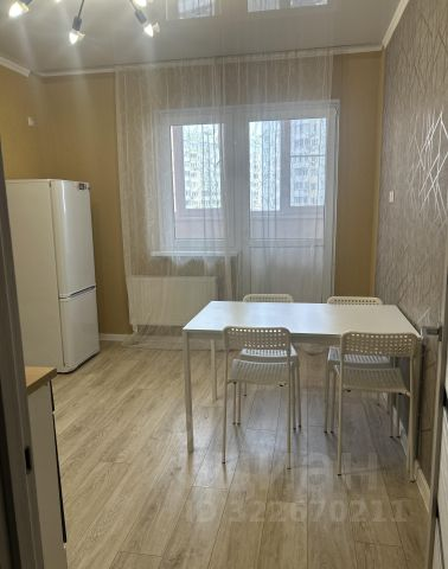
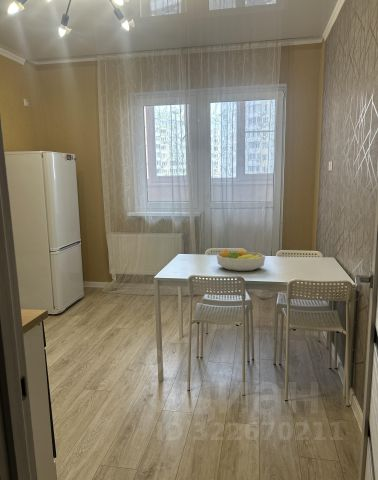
+ fruit bowl (240, 258)
